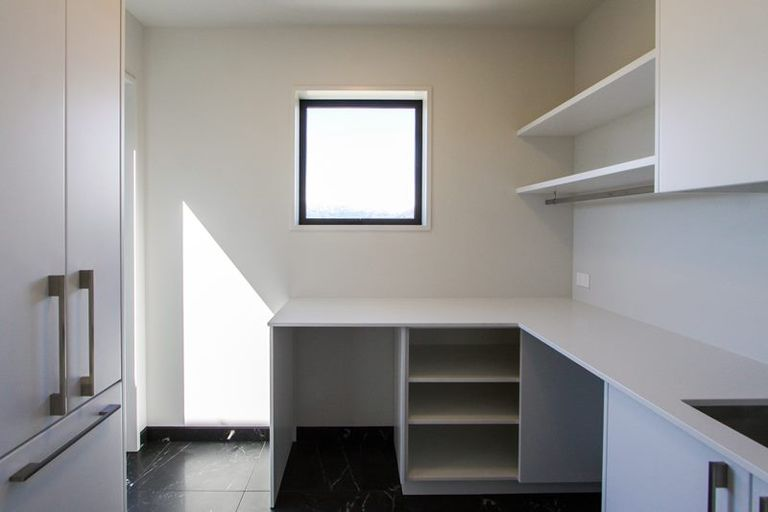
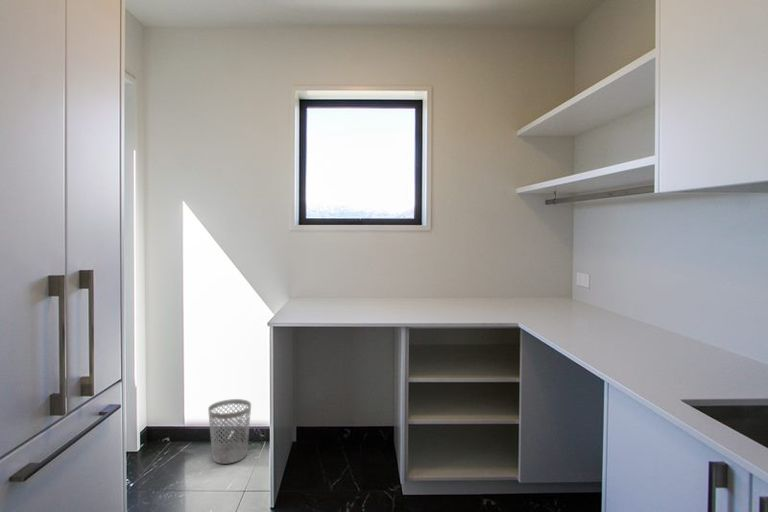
+ wastebasket (230, 431)
